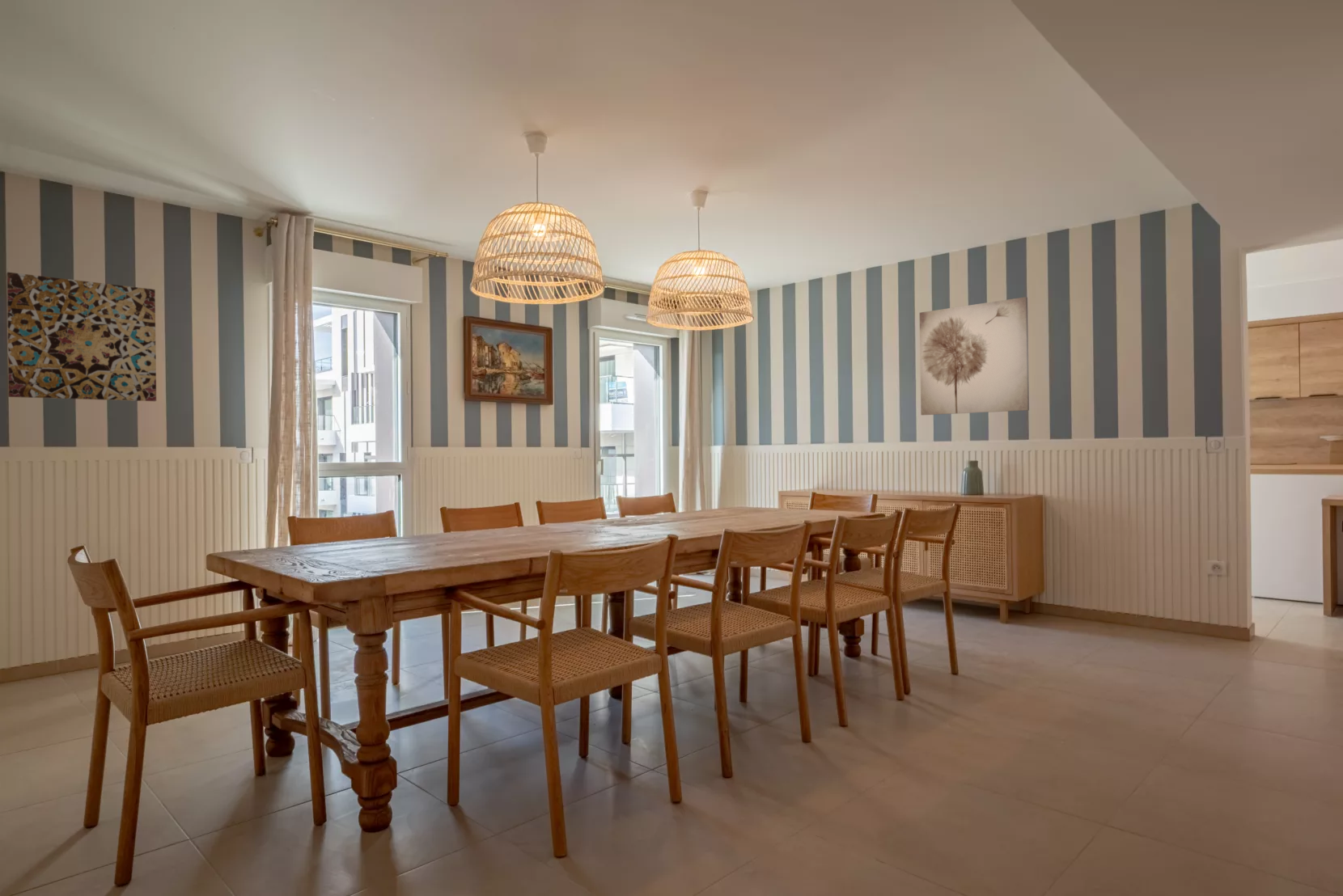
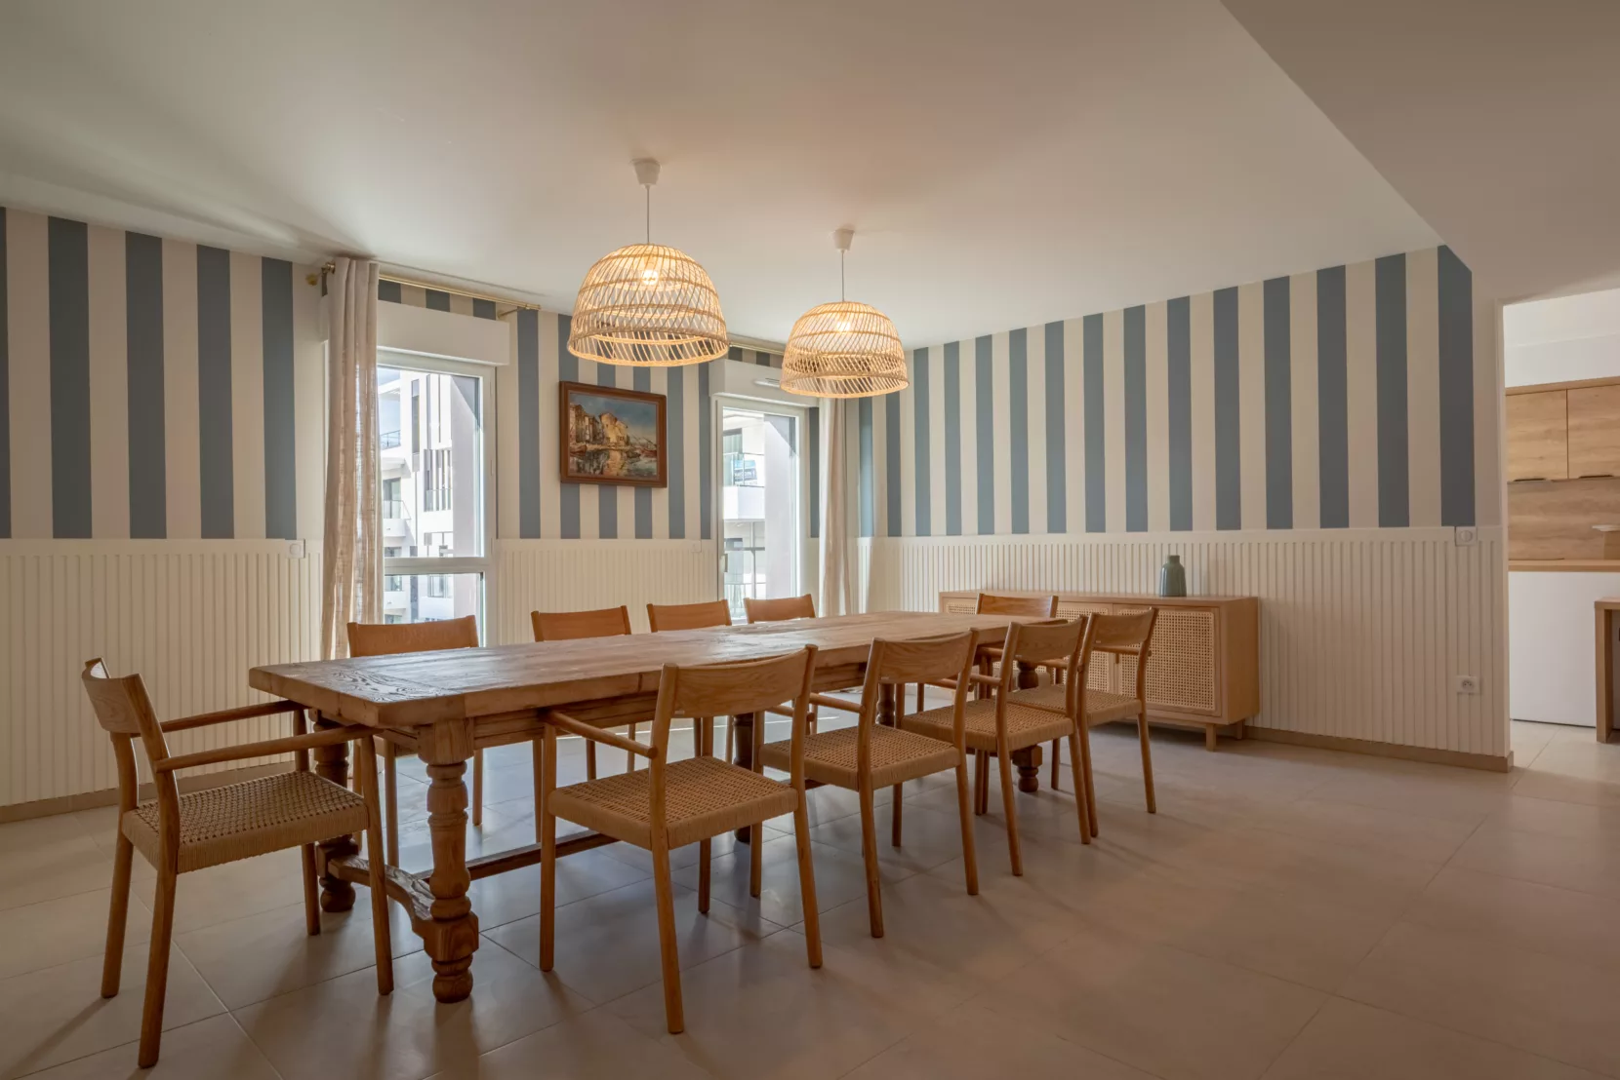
- wall art (971, 359)
- wall art (85, 340)
